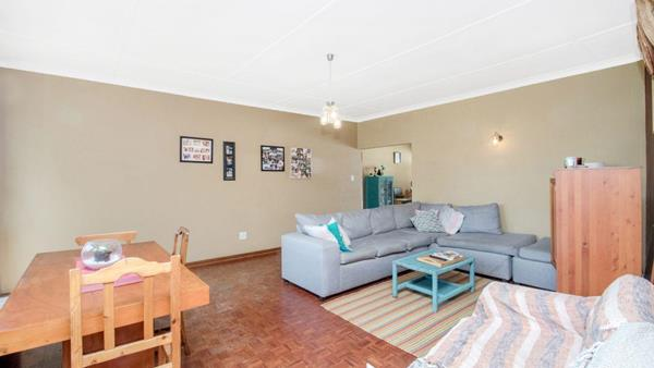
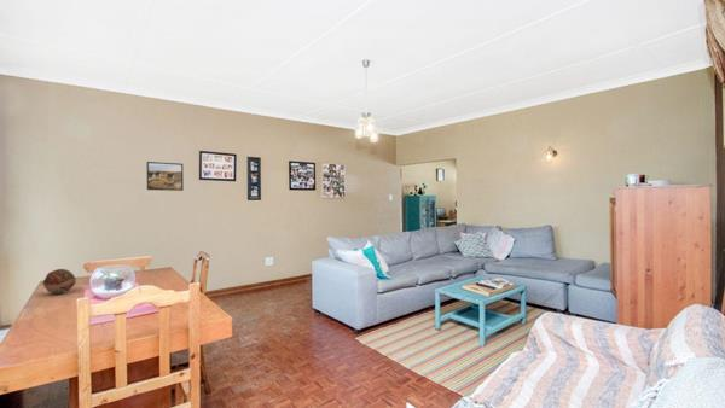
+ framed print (164, 176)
+ decorative ball (59, 281)
